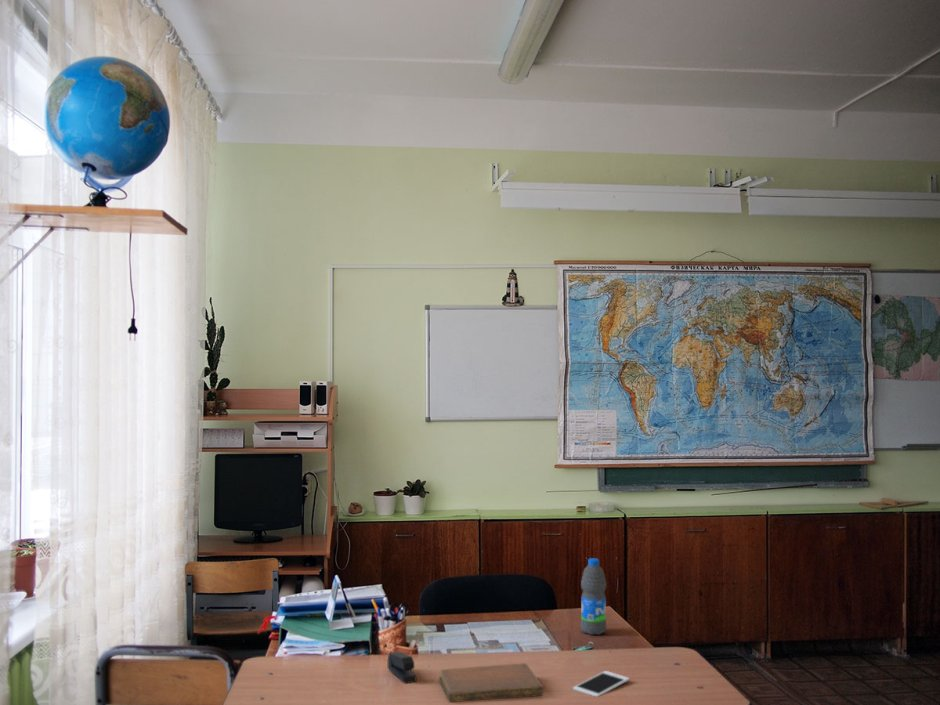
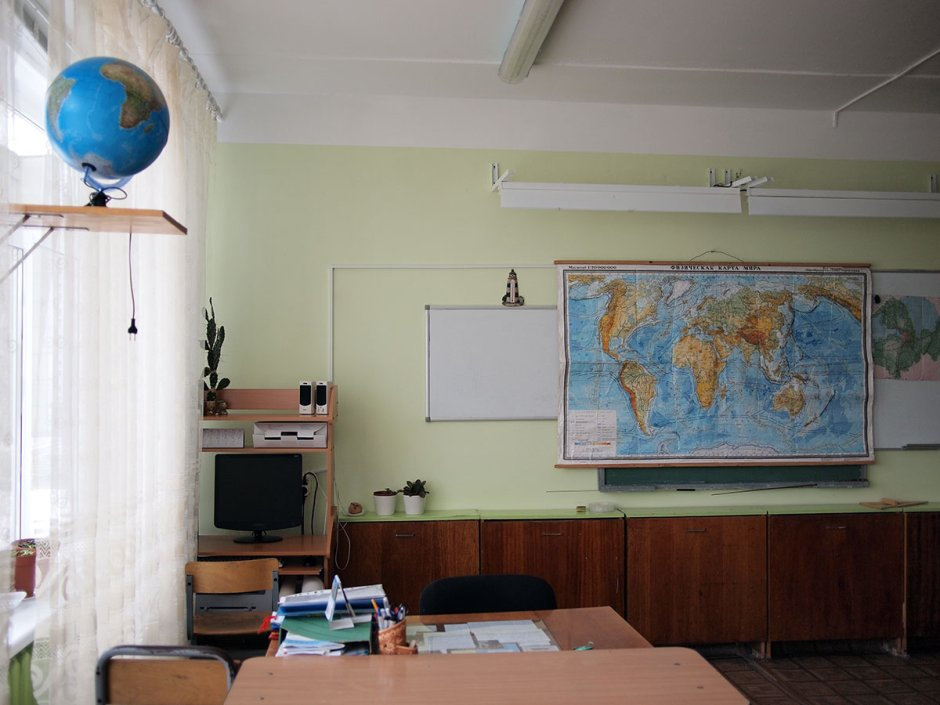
- notebook (489, 682)
- stapler (401, 663)
- water bottle (593, 595)
- cell phone (601, 683)
